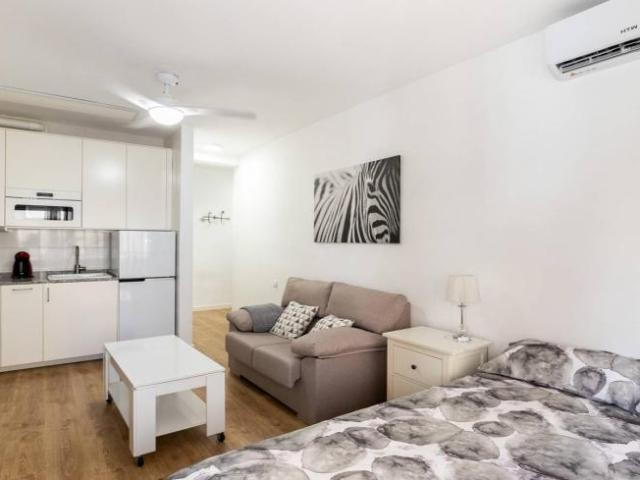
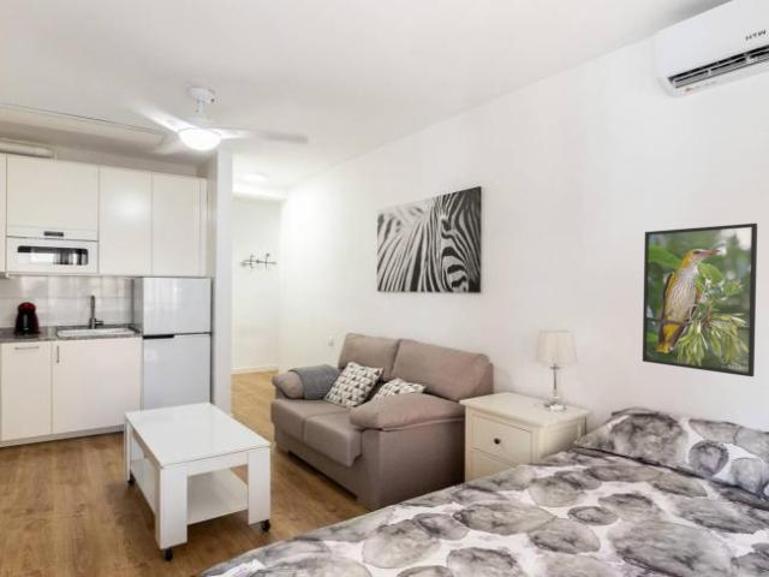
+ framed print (695, 298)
